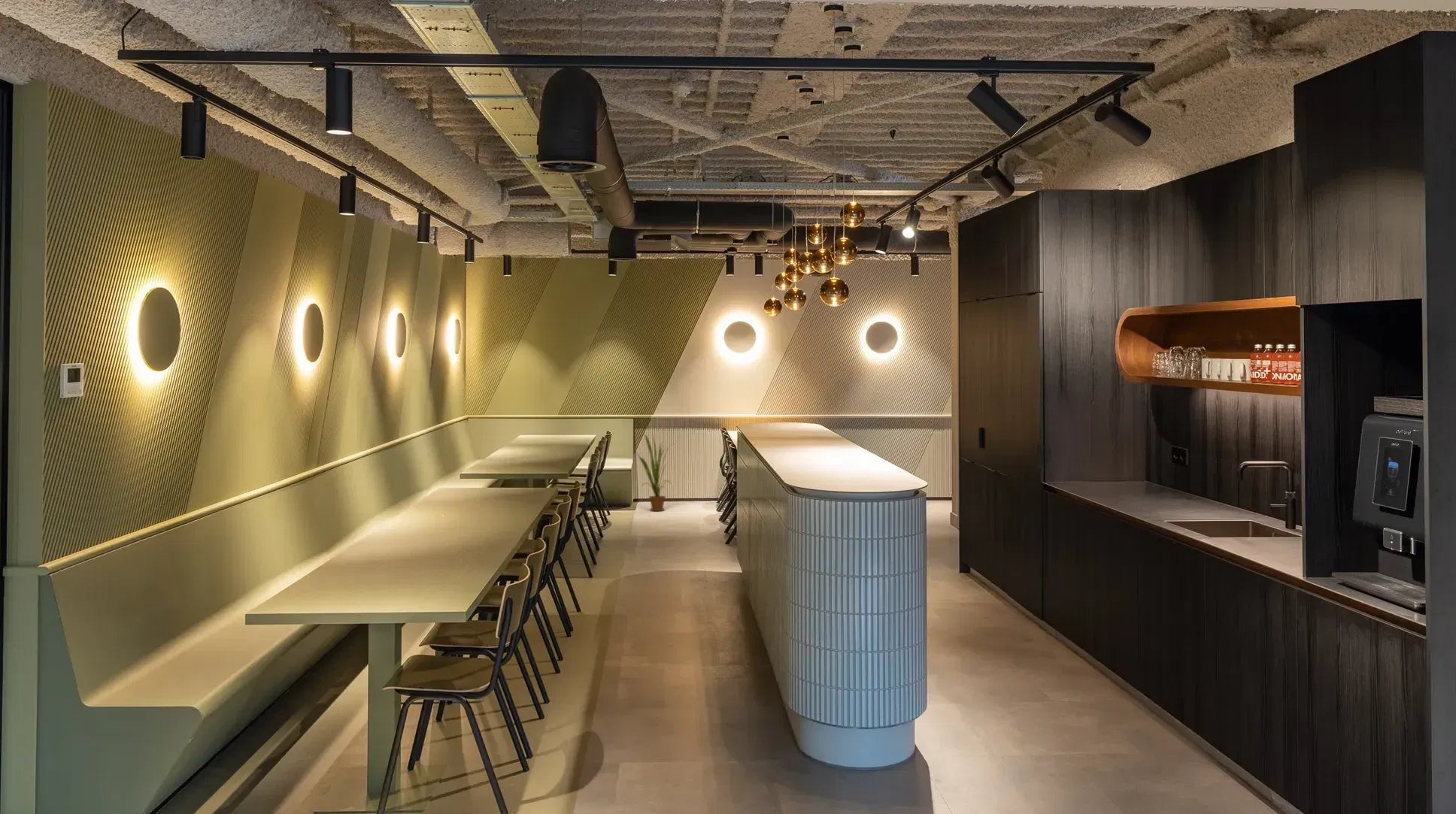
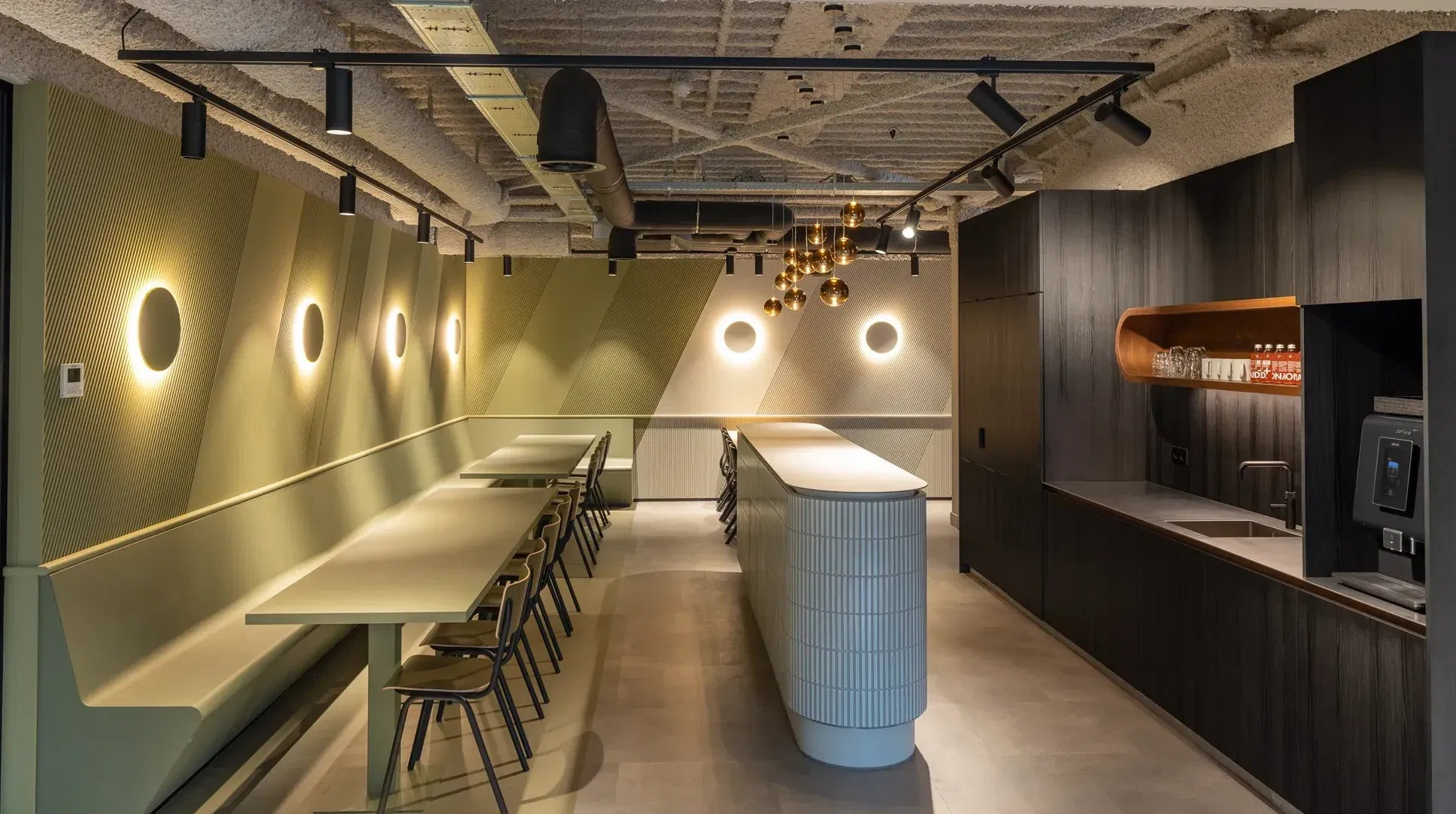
- house plant (657, 472)
